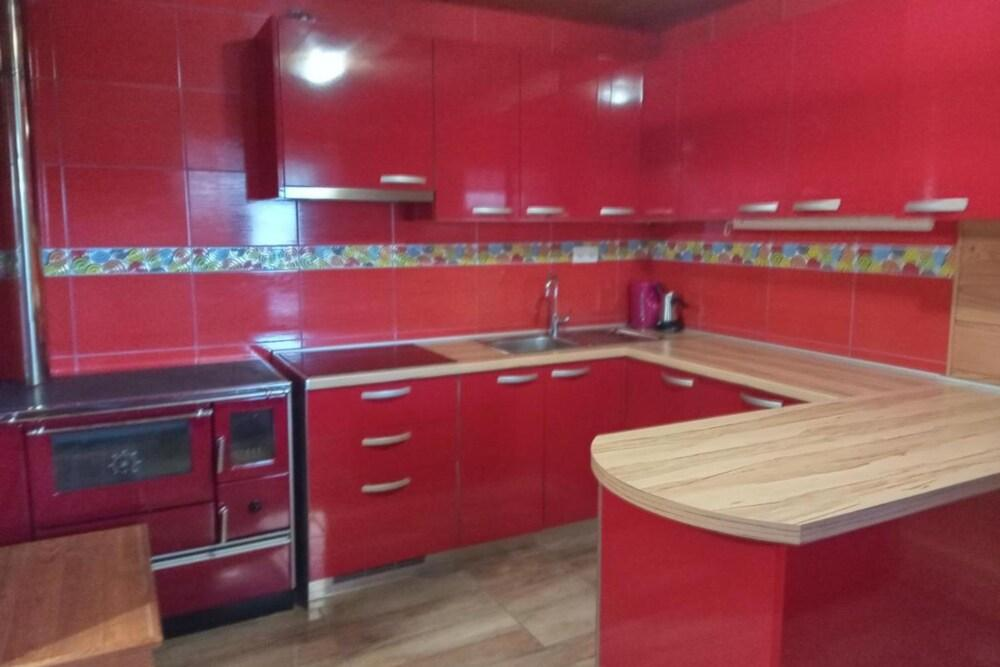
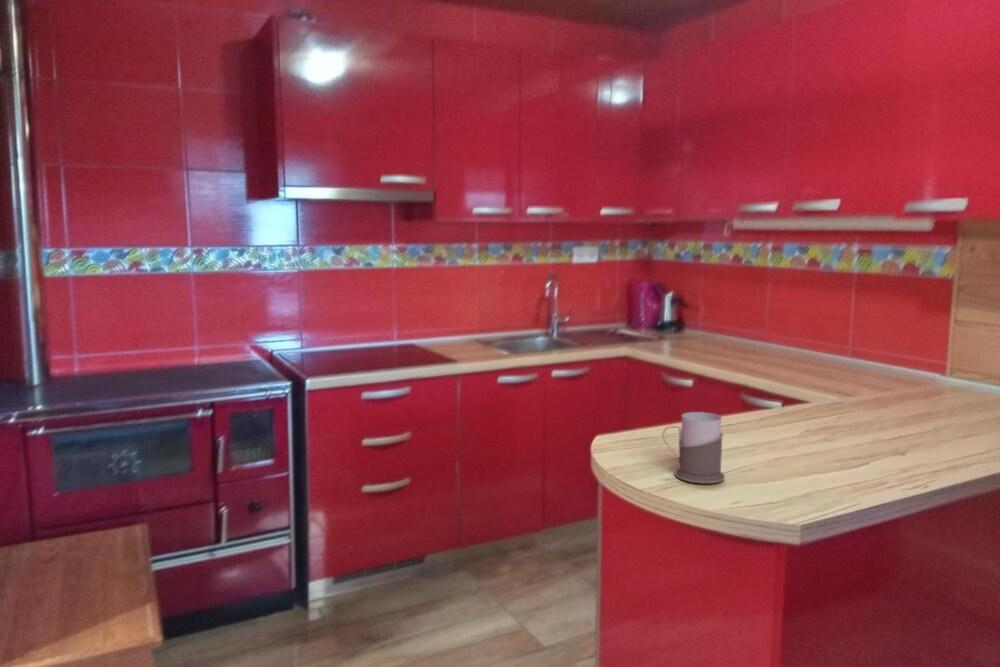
+ mug (693, 446)
